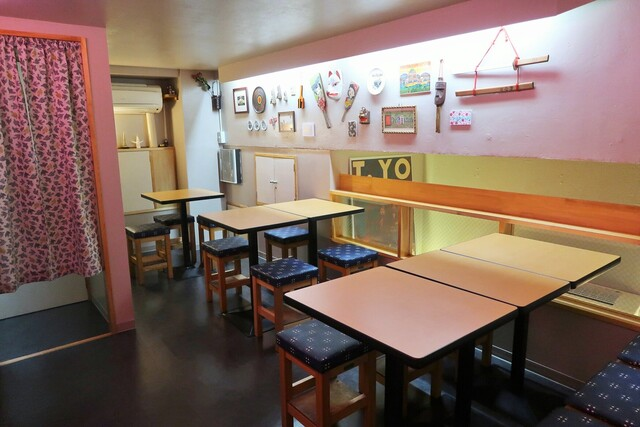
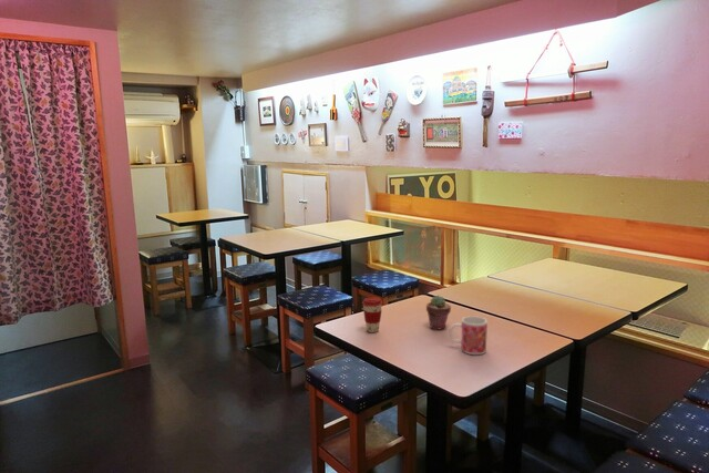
+ mug (467, 333)
+ potted succulent (438, 311)
+ coffee cup (372, 315)
